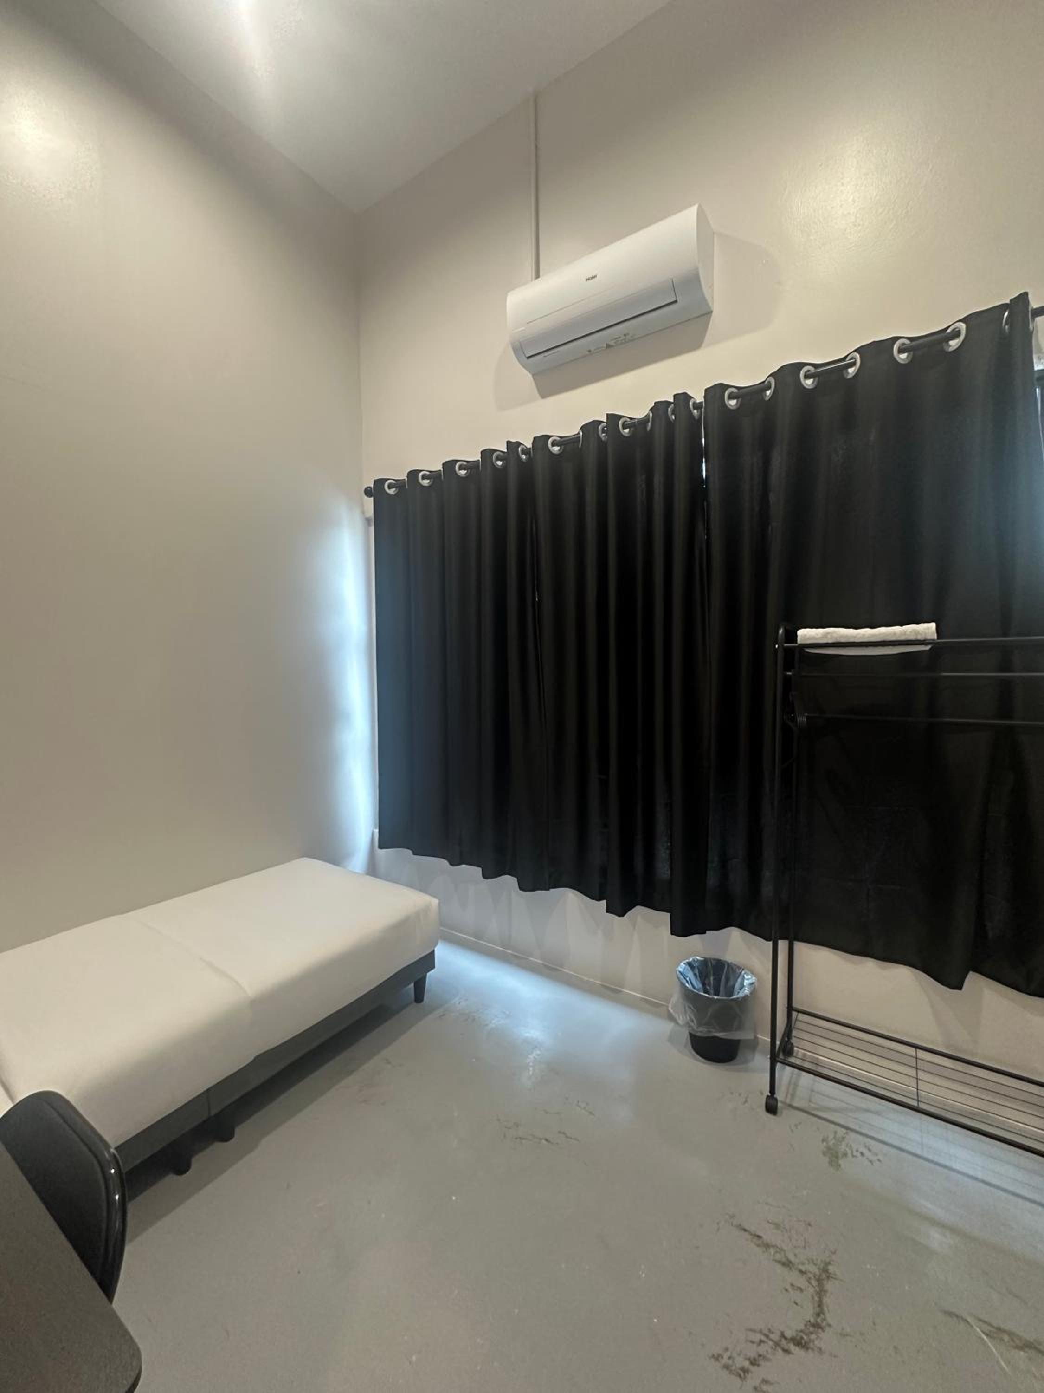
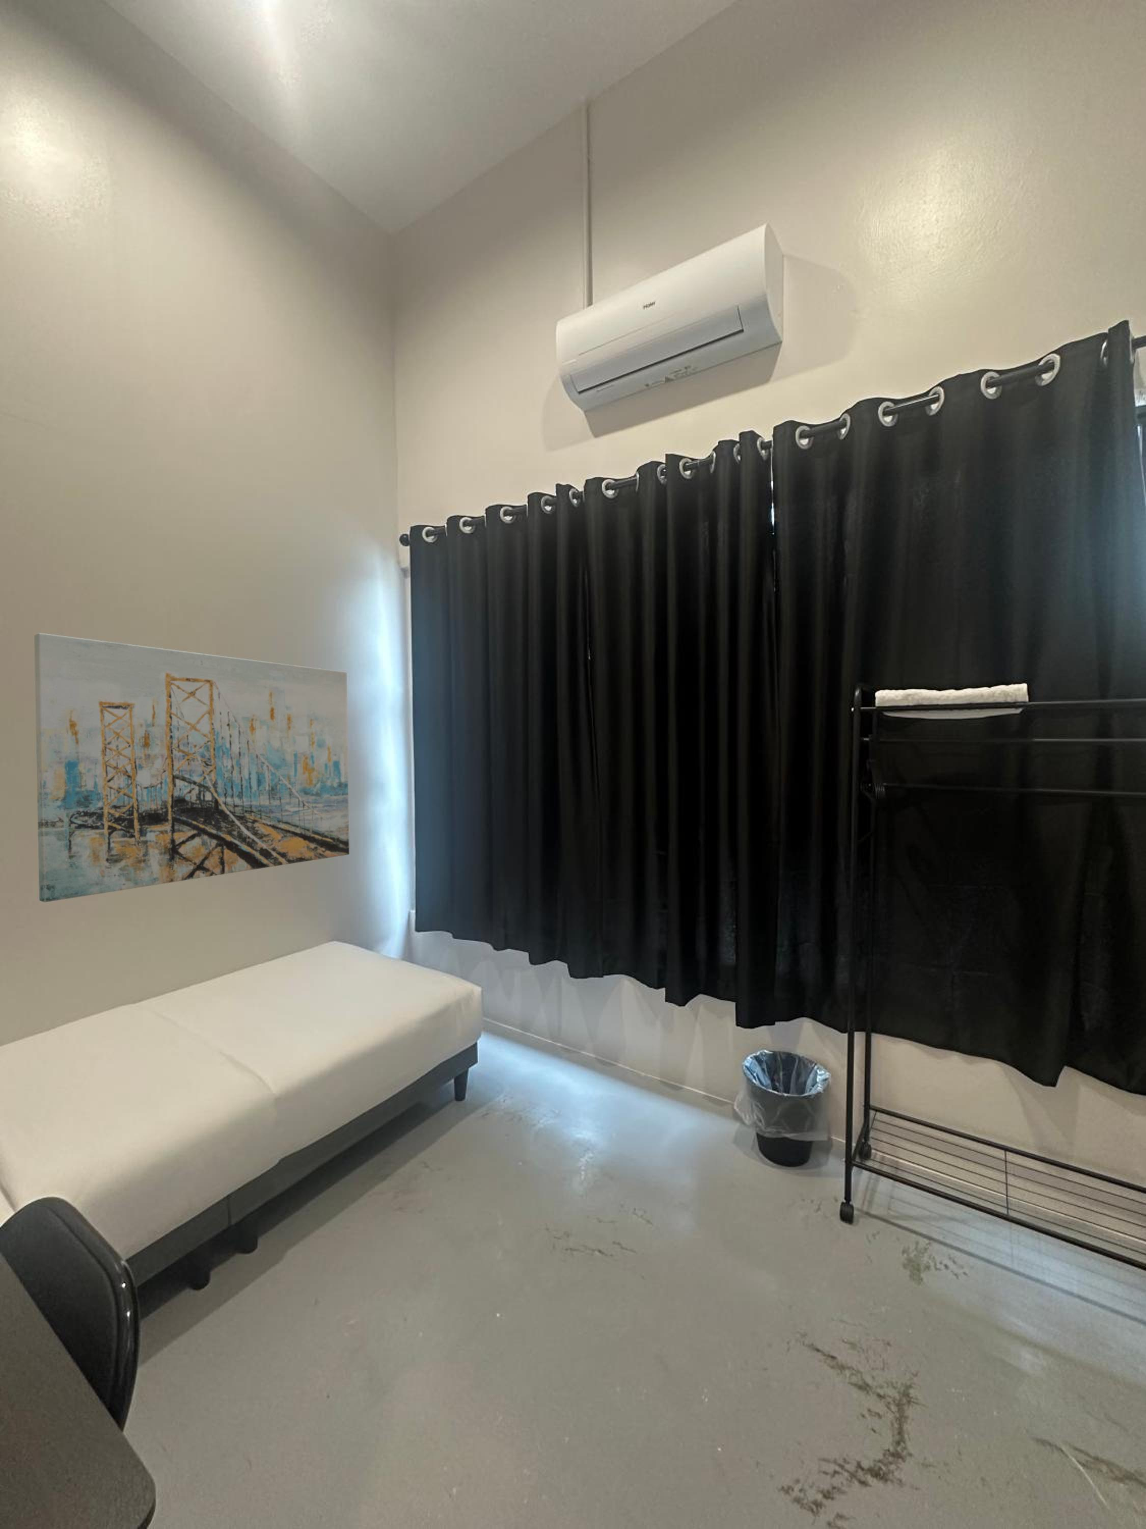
+ wall art (221, 764)
